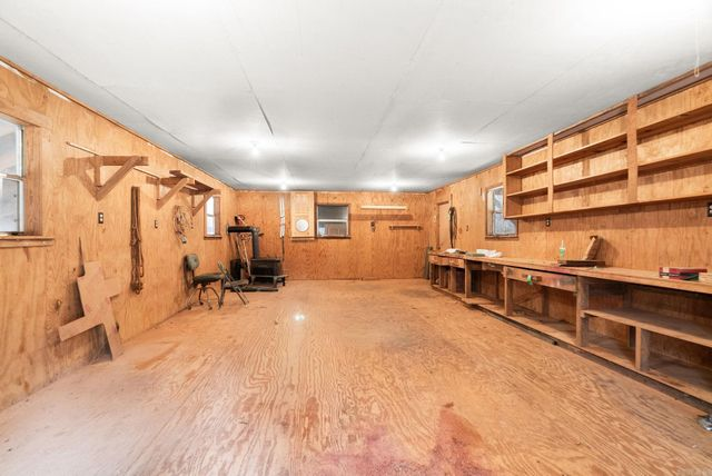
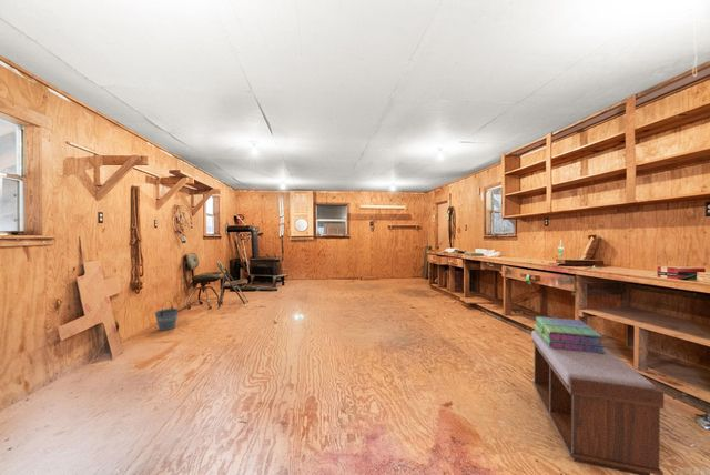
+ bucket (166, 314)
+ stack of books (565, 332)
+ bench (580, 387)
